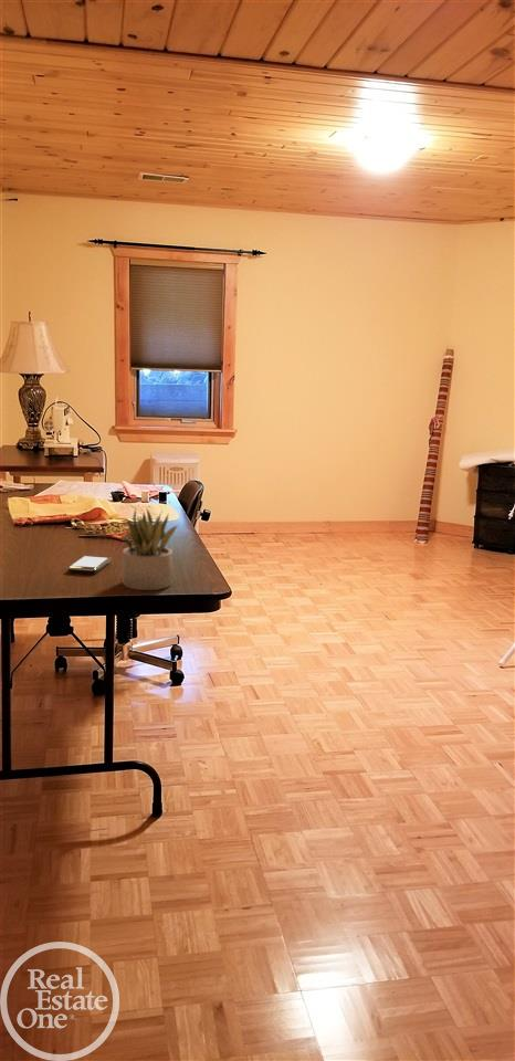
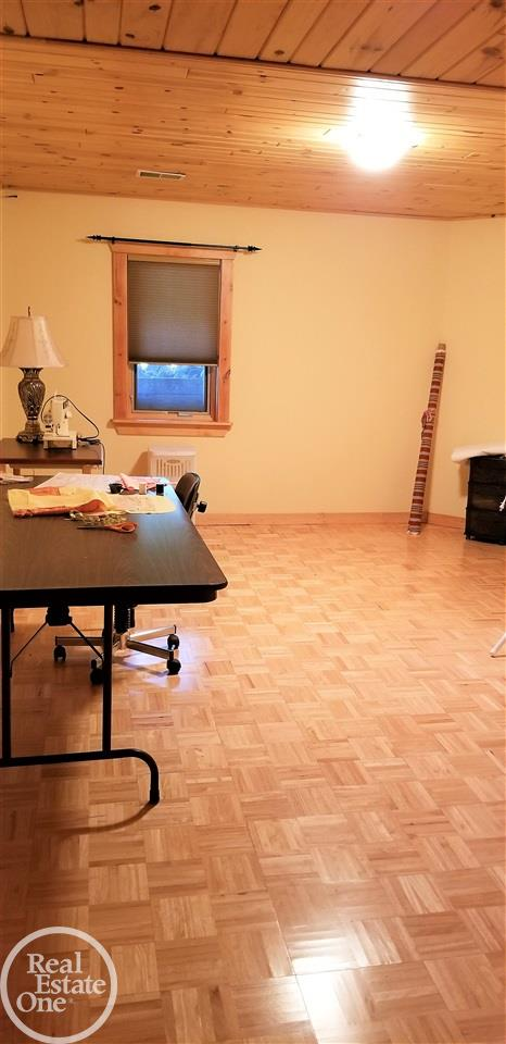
- smartphone (90, 564)
- succulent plant (147, 545)
